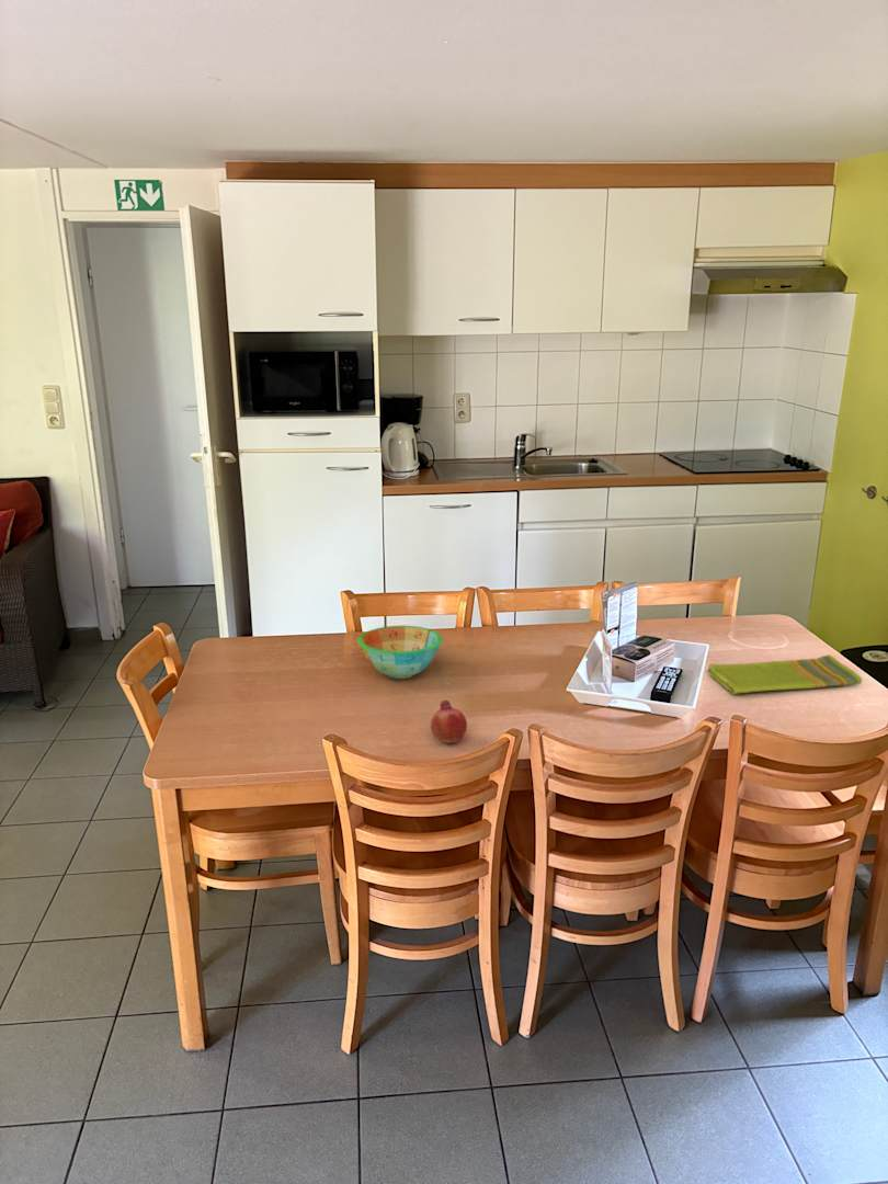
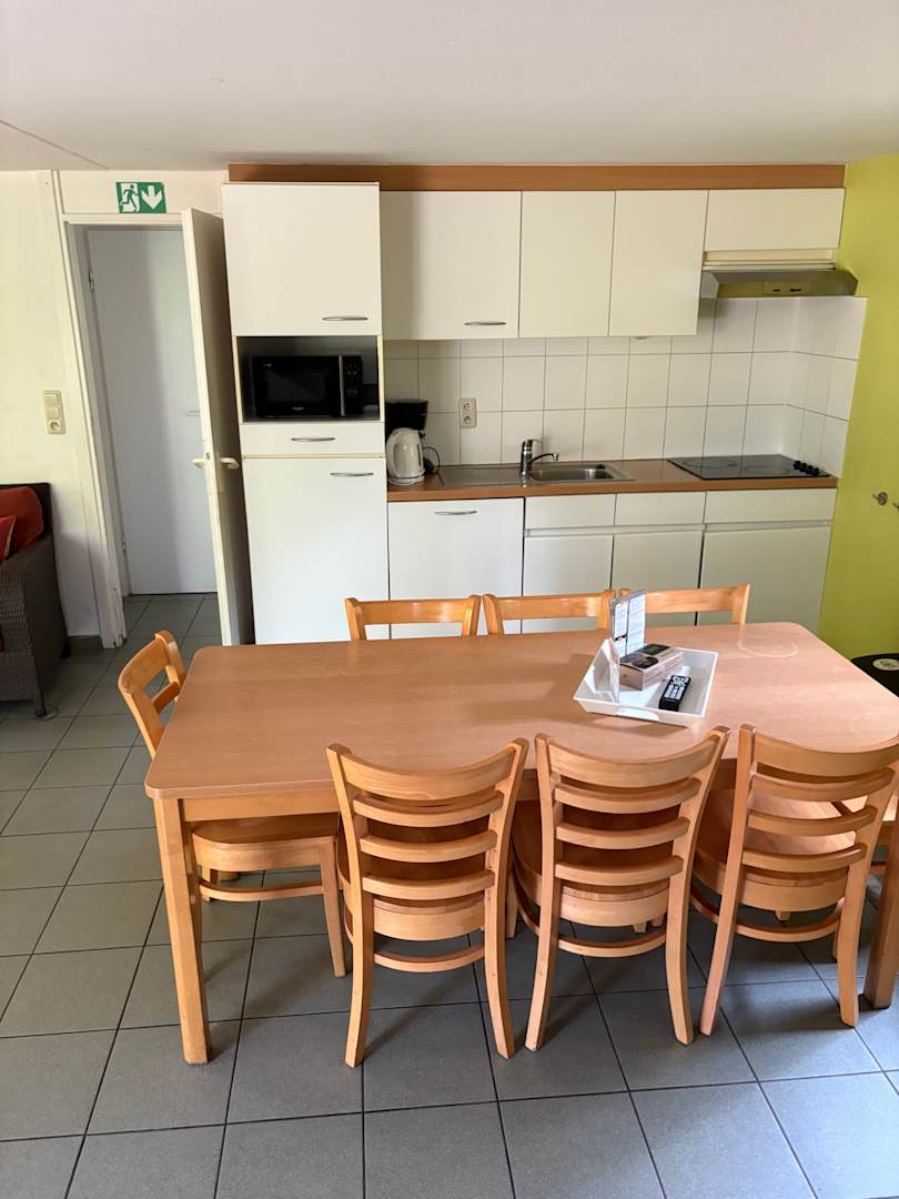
- dish towel (784, 673)
- bowl (400, 656)
- fruit (448, 721)
